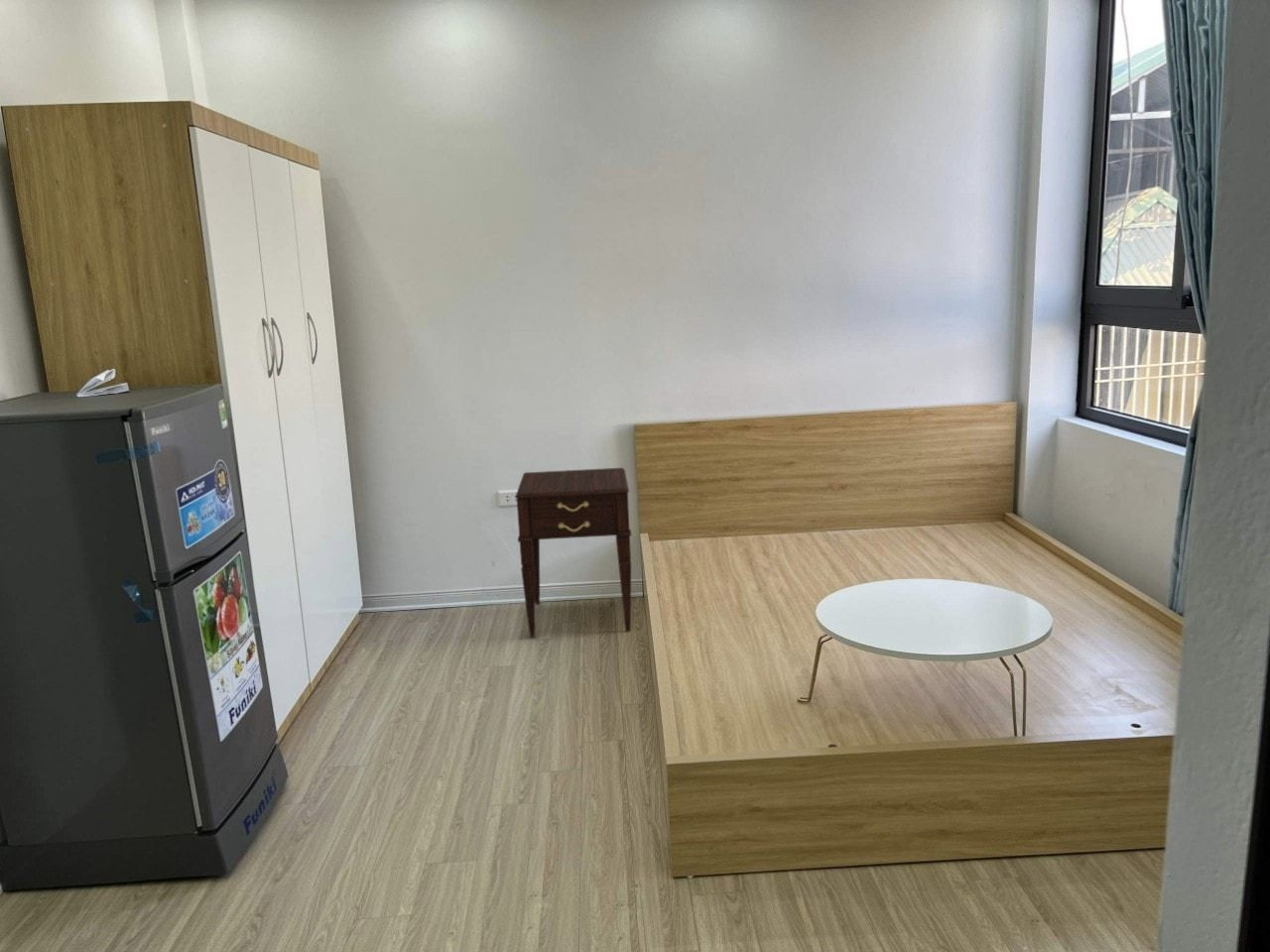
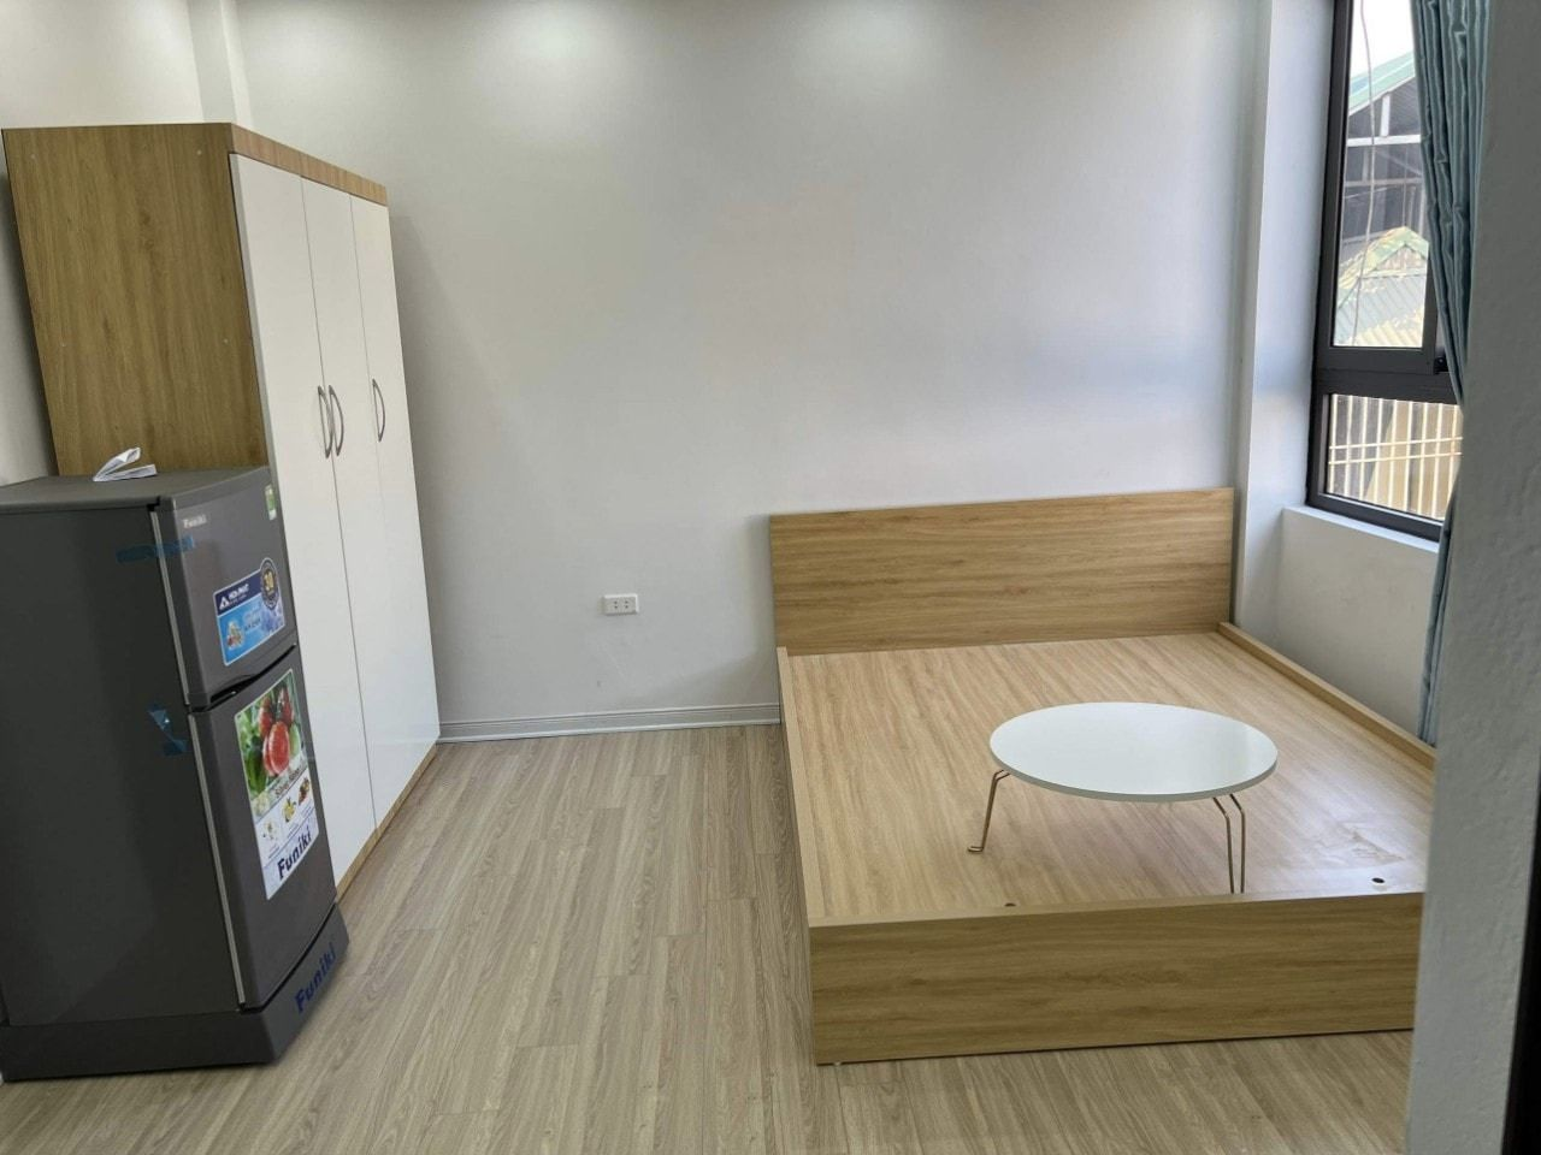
- nightstand (576, 536)
